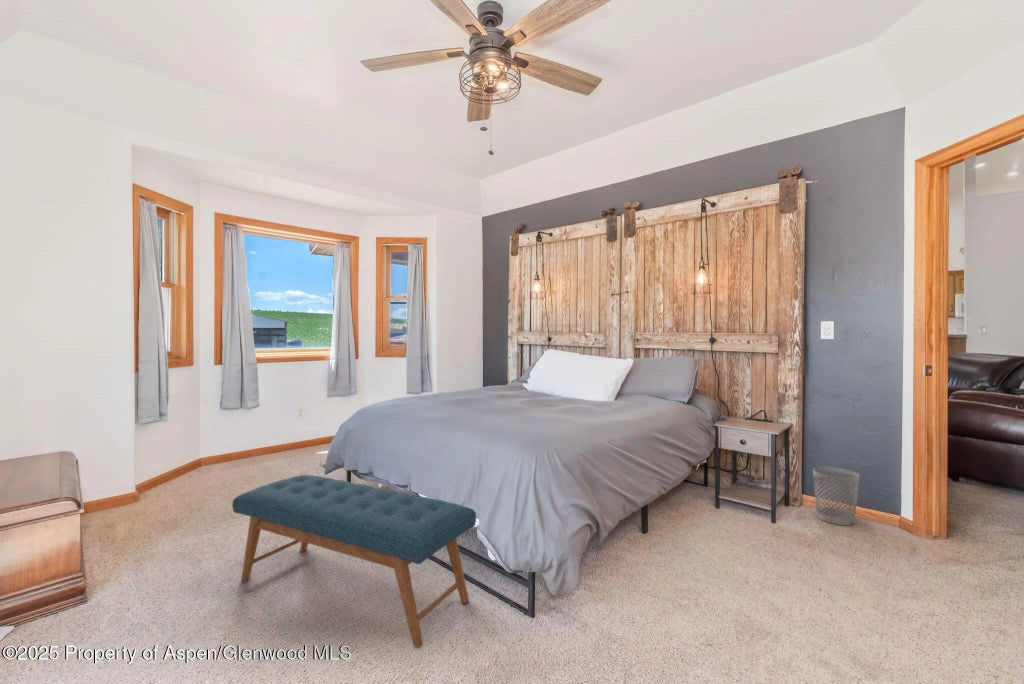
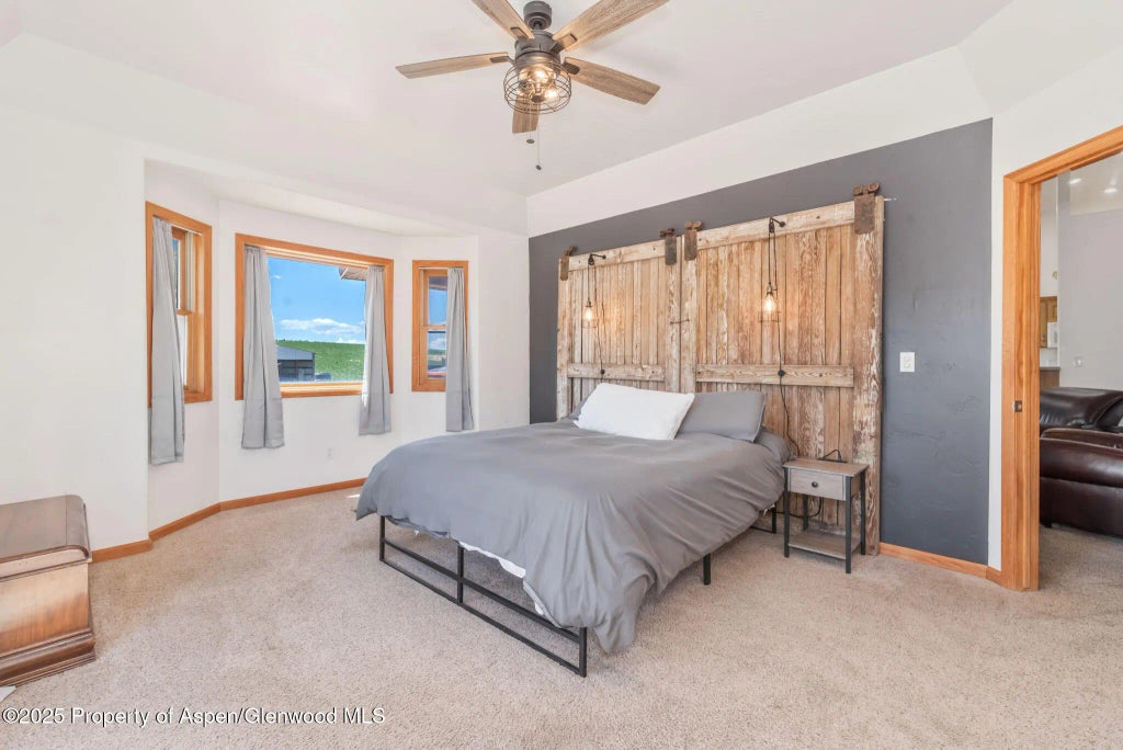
- wastebasket (835, 495)
- bench (350, 542)
